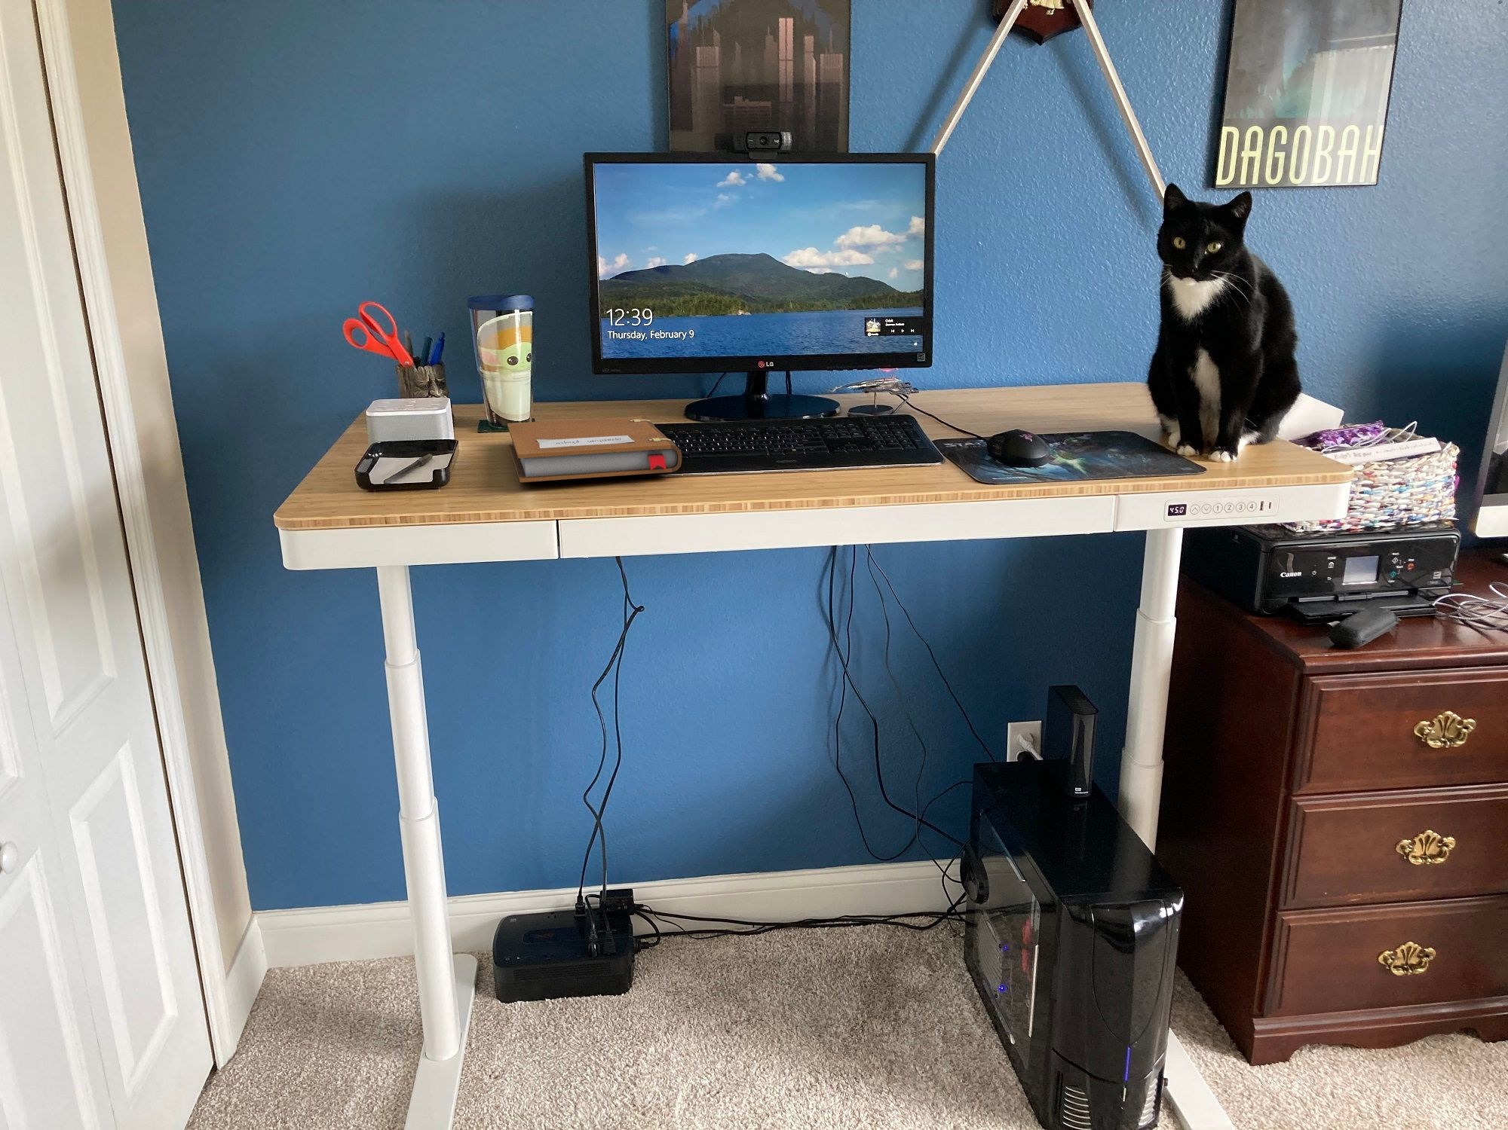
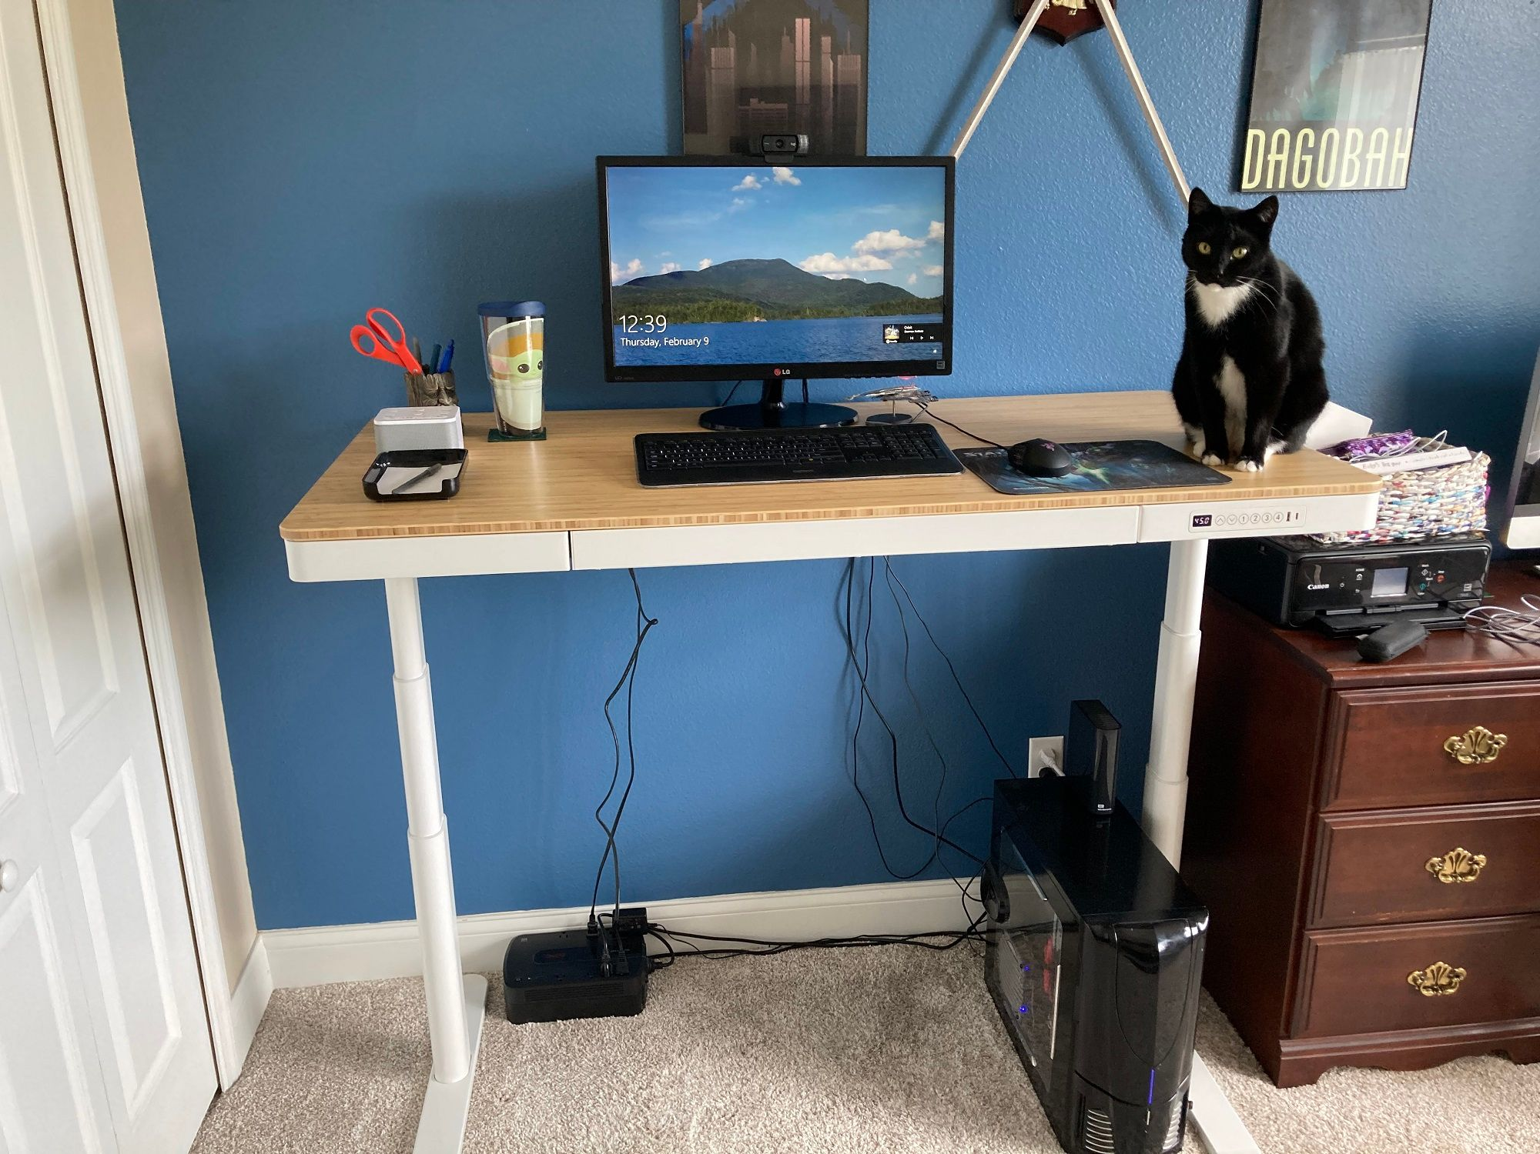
- notebook (591, 446)
